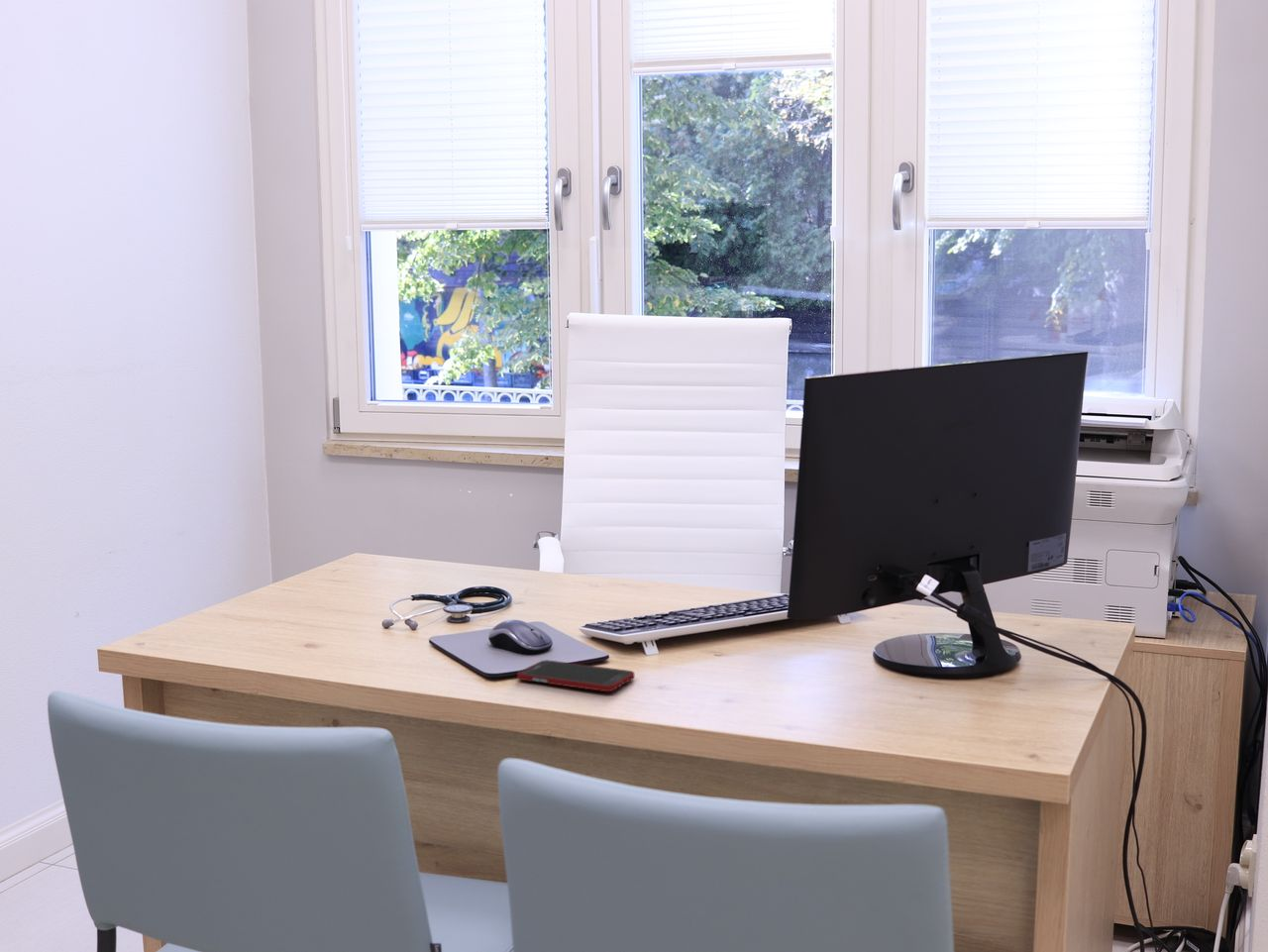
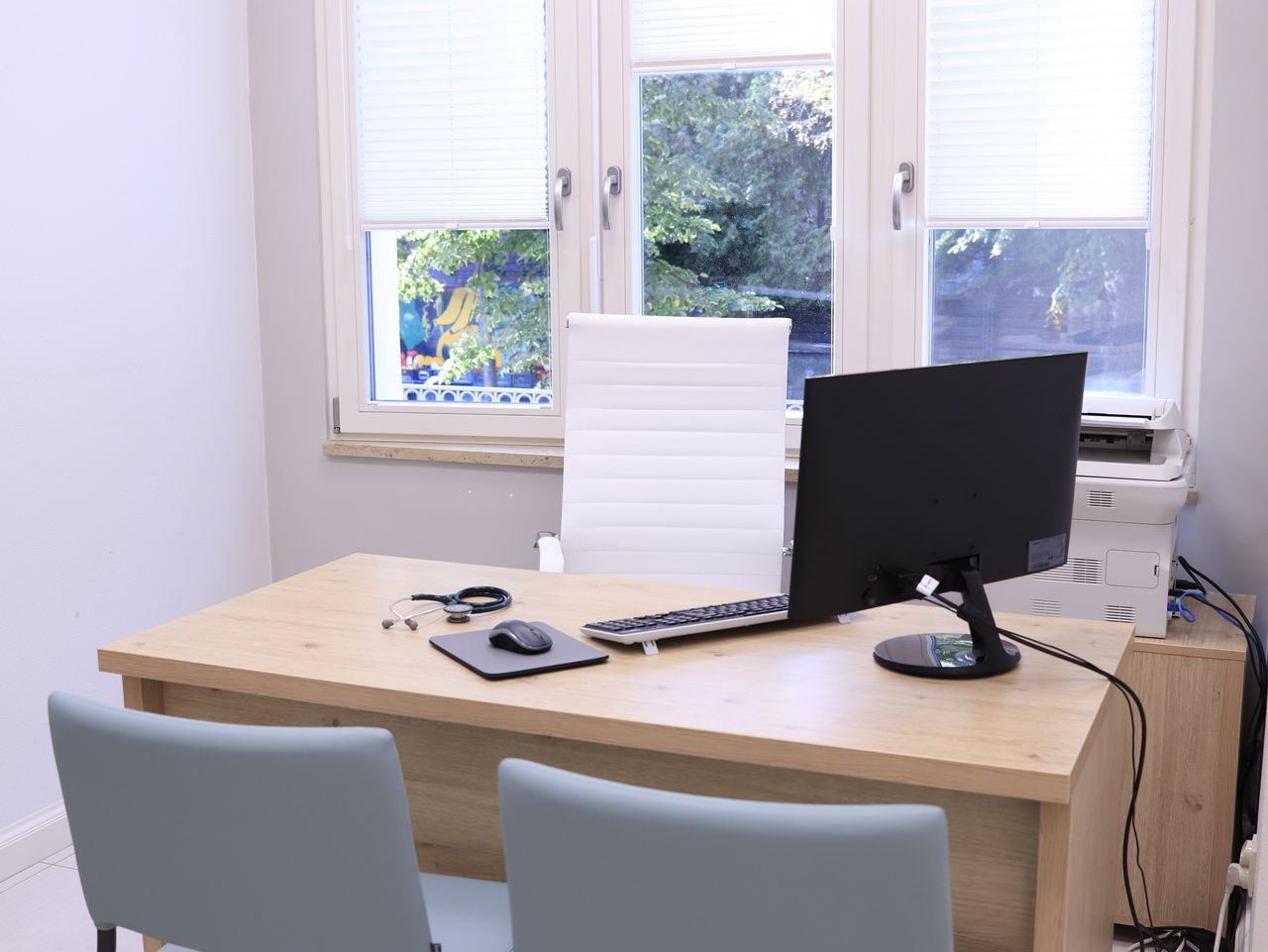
- cell phone (576, 676)
